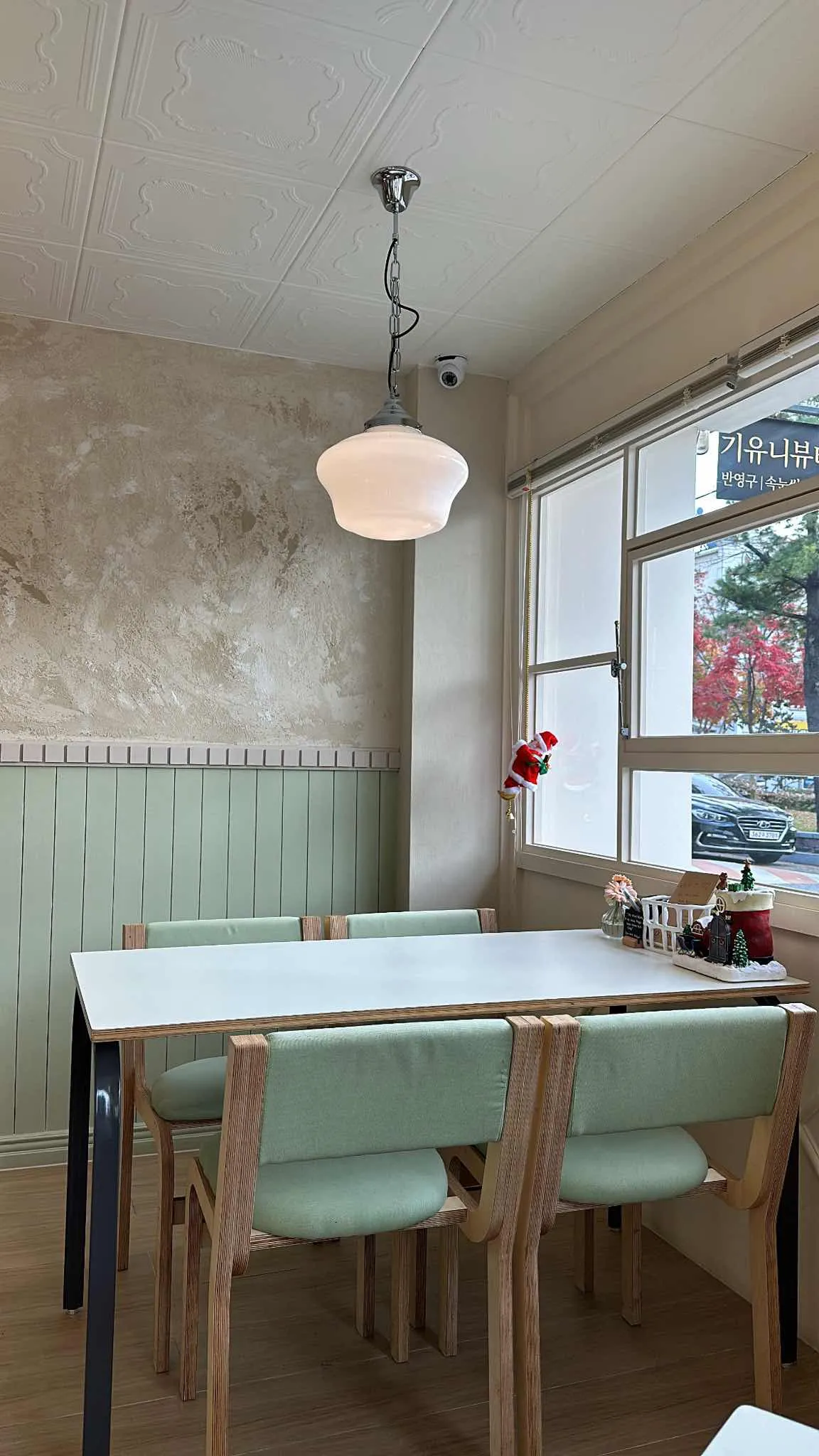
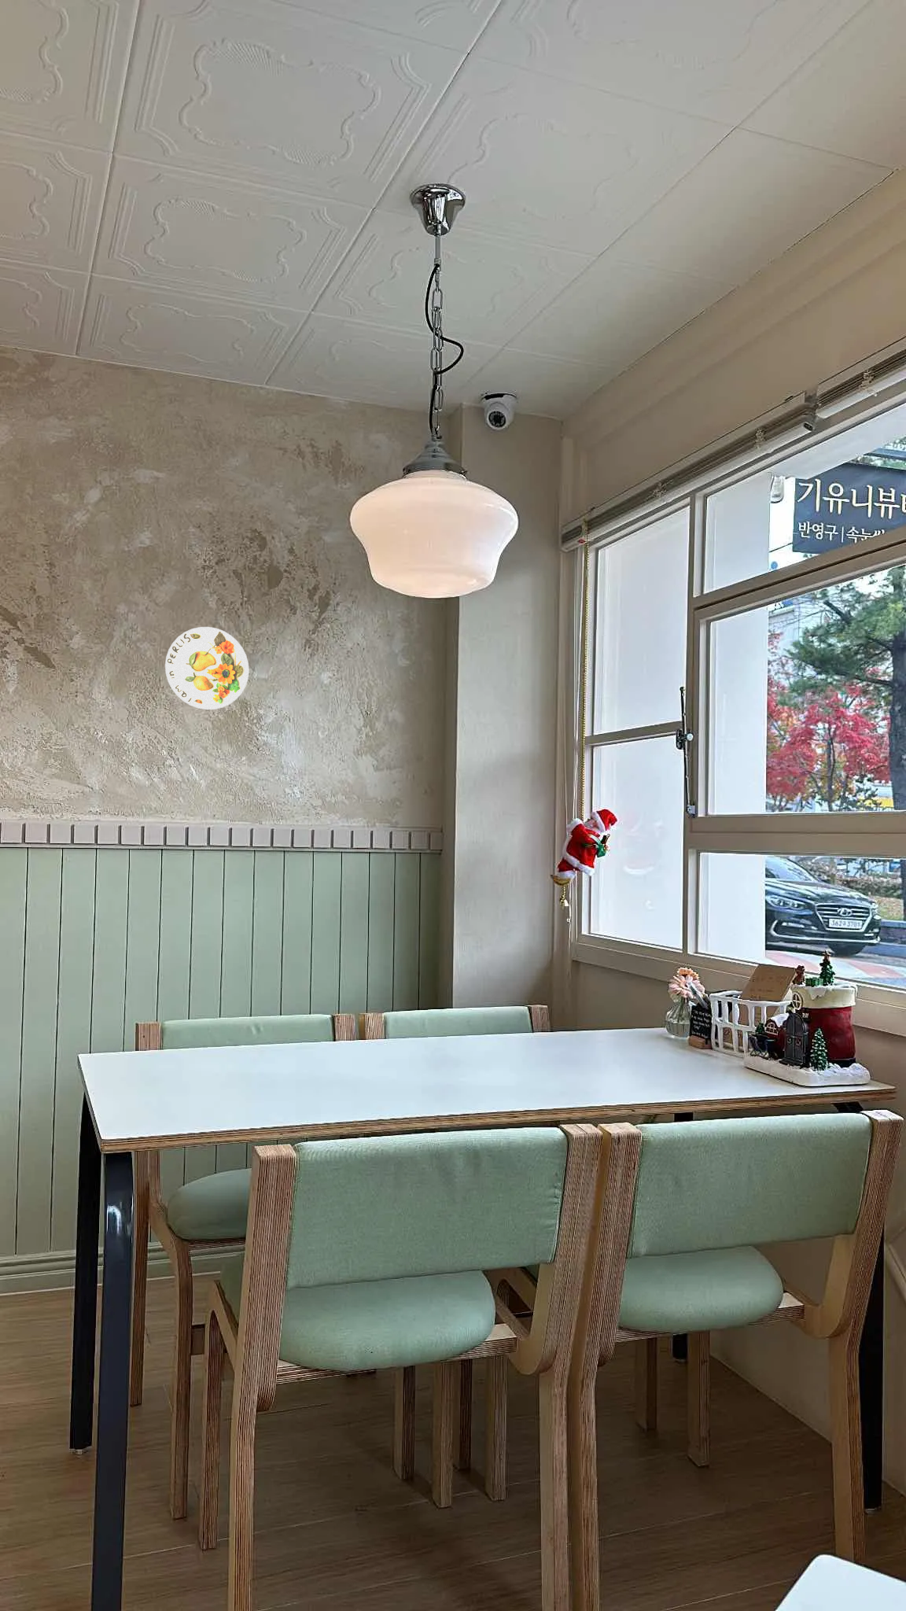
+ decorative plate (207, 668)
